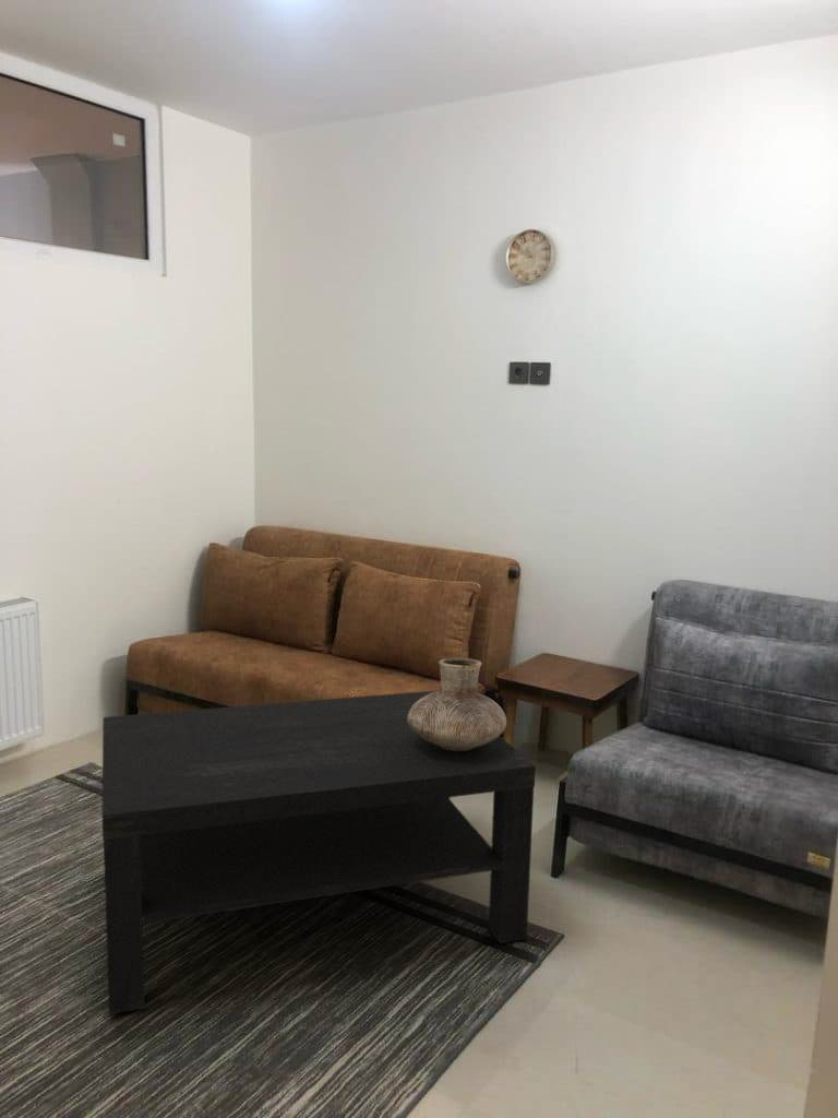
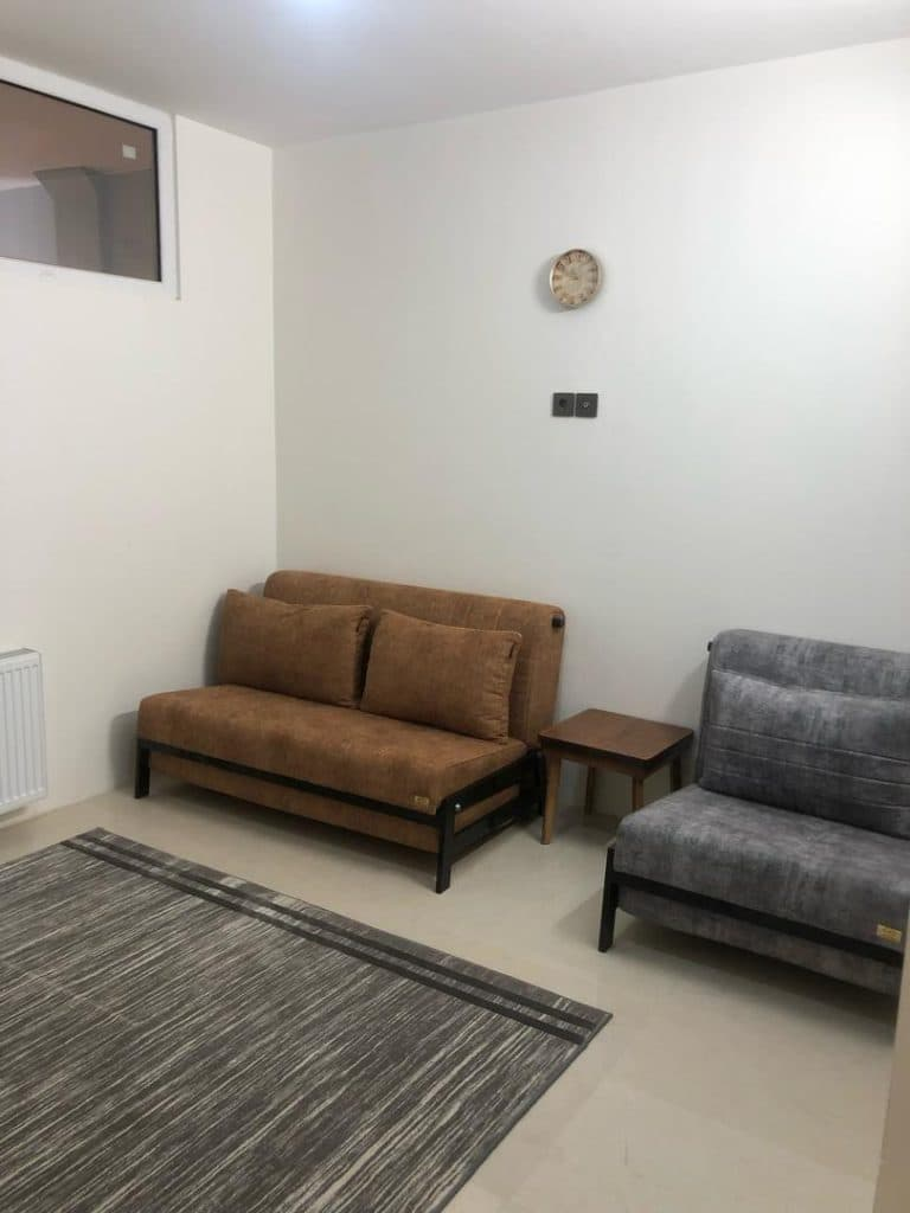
- vase (457, 702)
- coffee table (306, 823)
